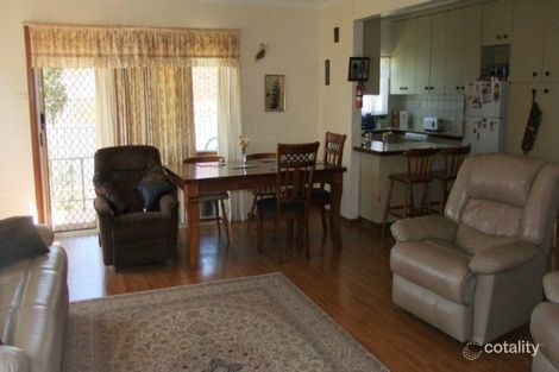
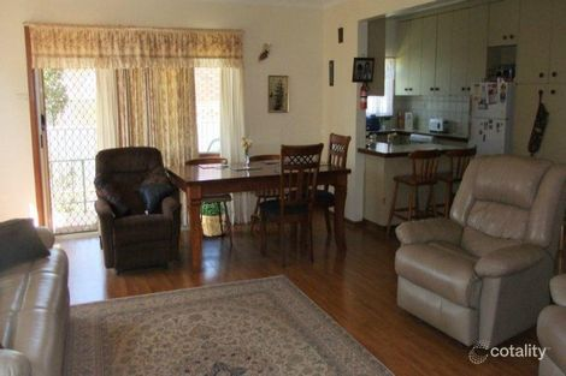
+ potted plant (212, 216)
